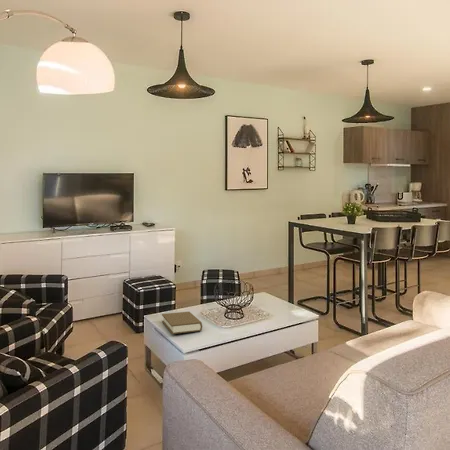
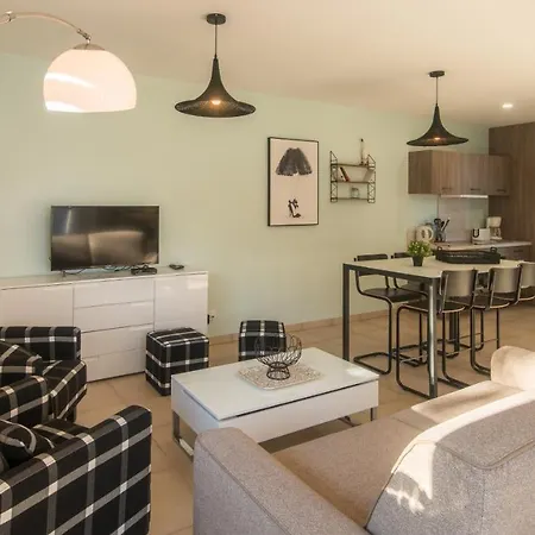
- book (181, 322)
